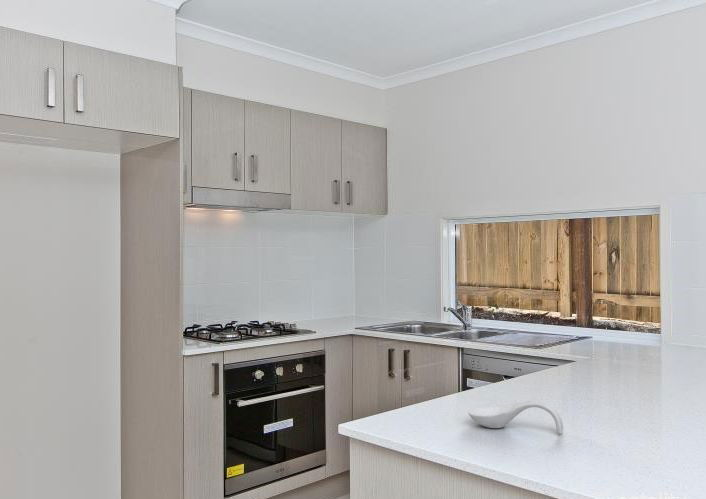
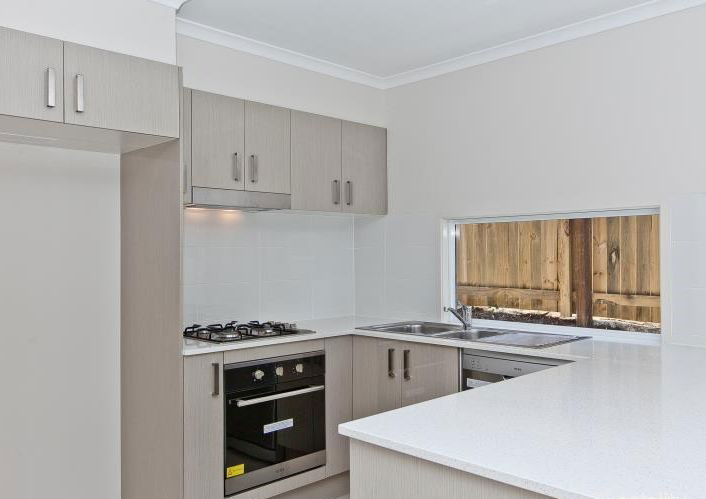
- spoon rest (514, 413)
